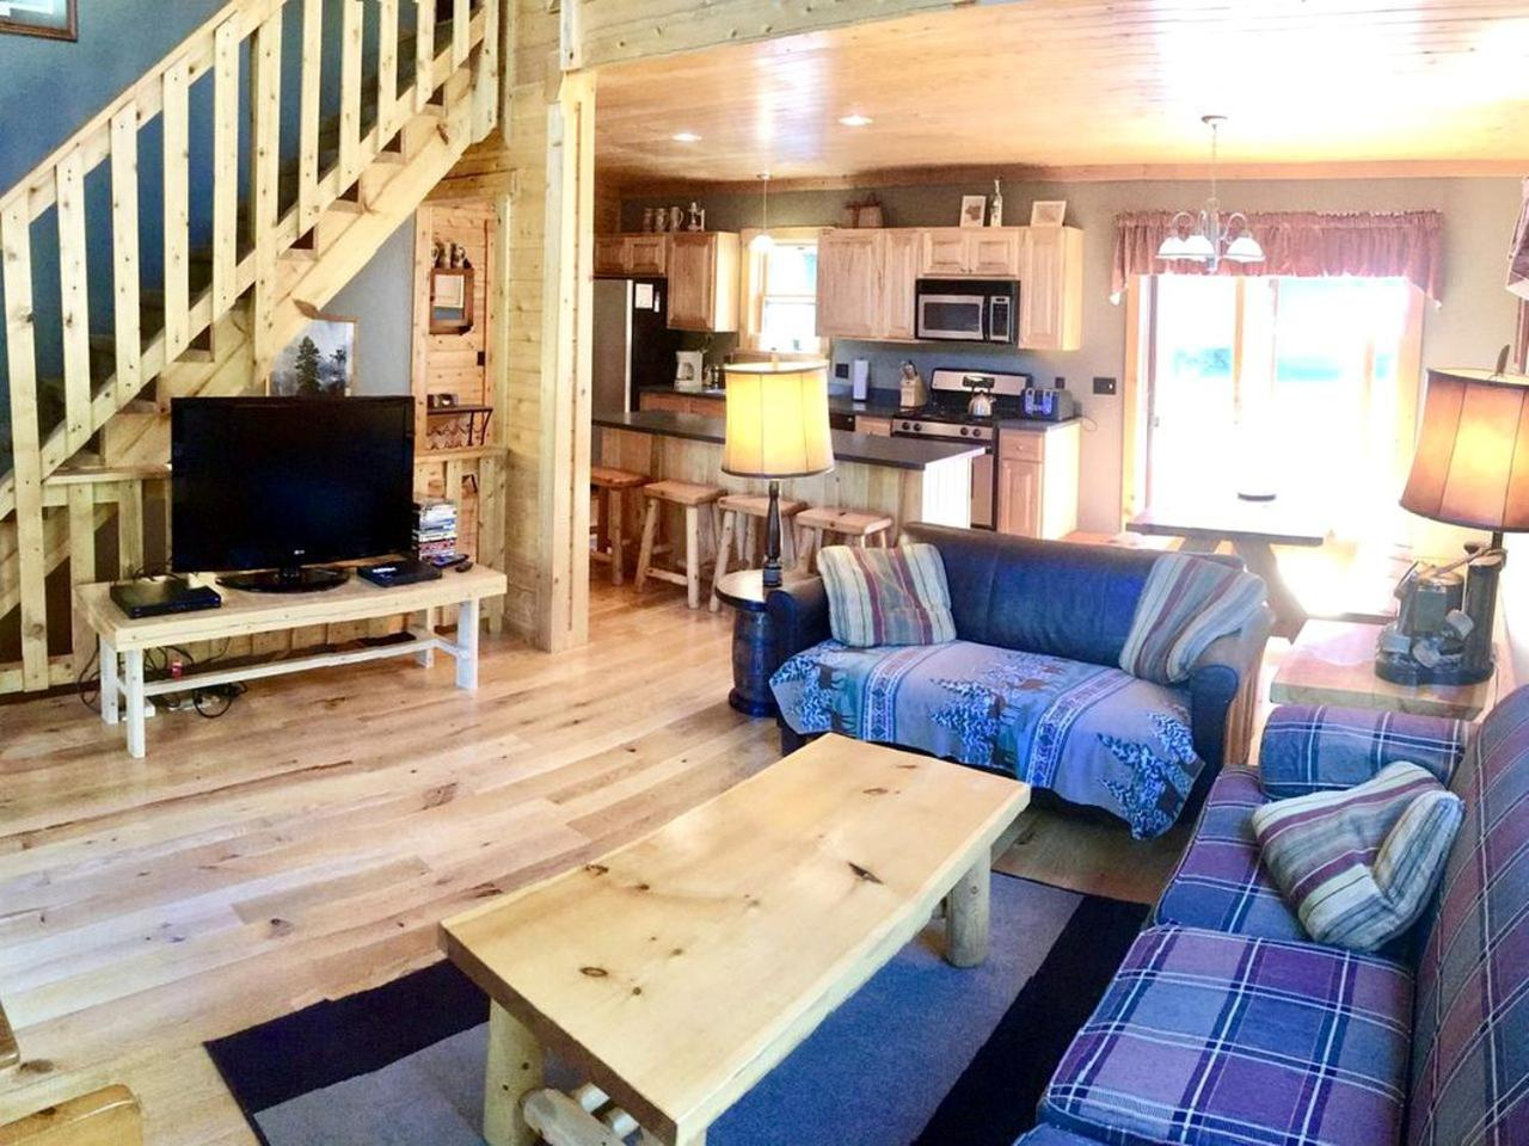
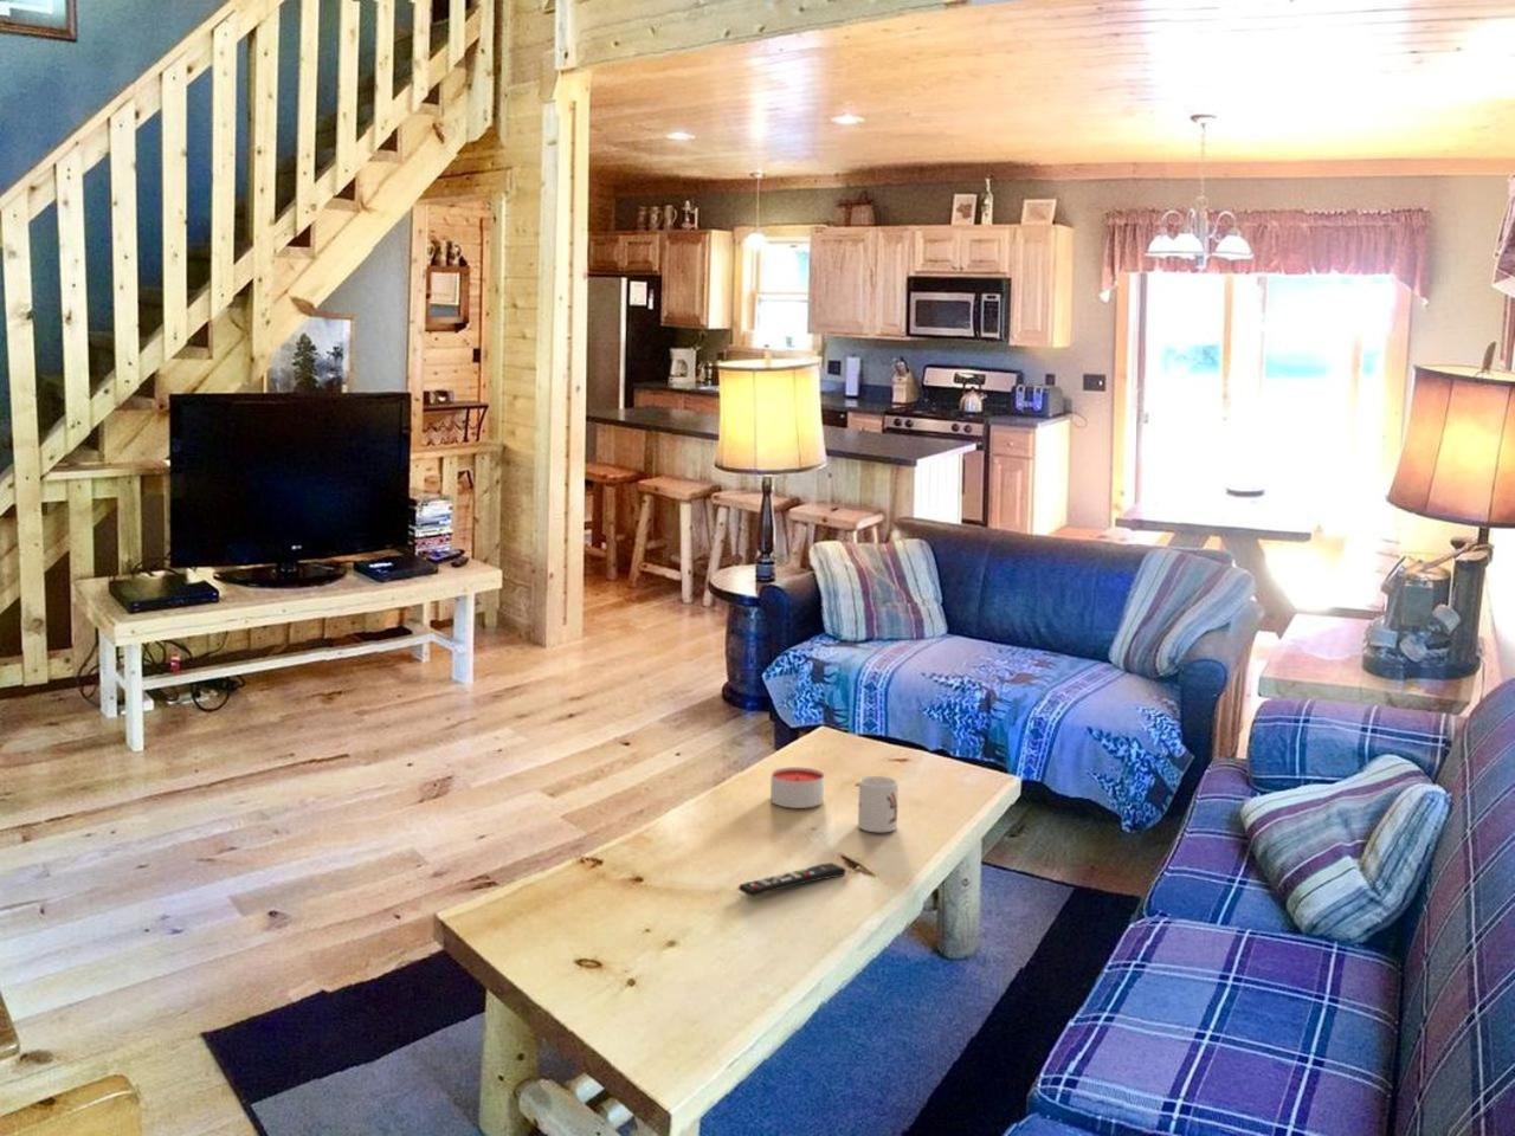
+ remote control (793, 879)
+ mug (880, 801)
+ candle (797, 785)
